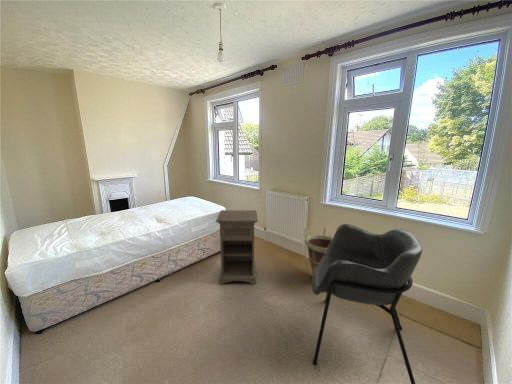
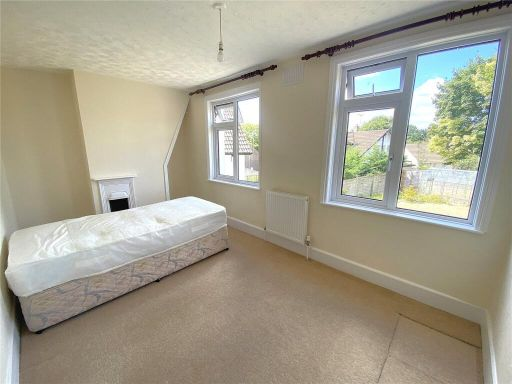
- armchair (361, 288)
- basket (318, 254)
- nightstand (238, 246)
